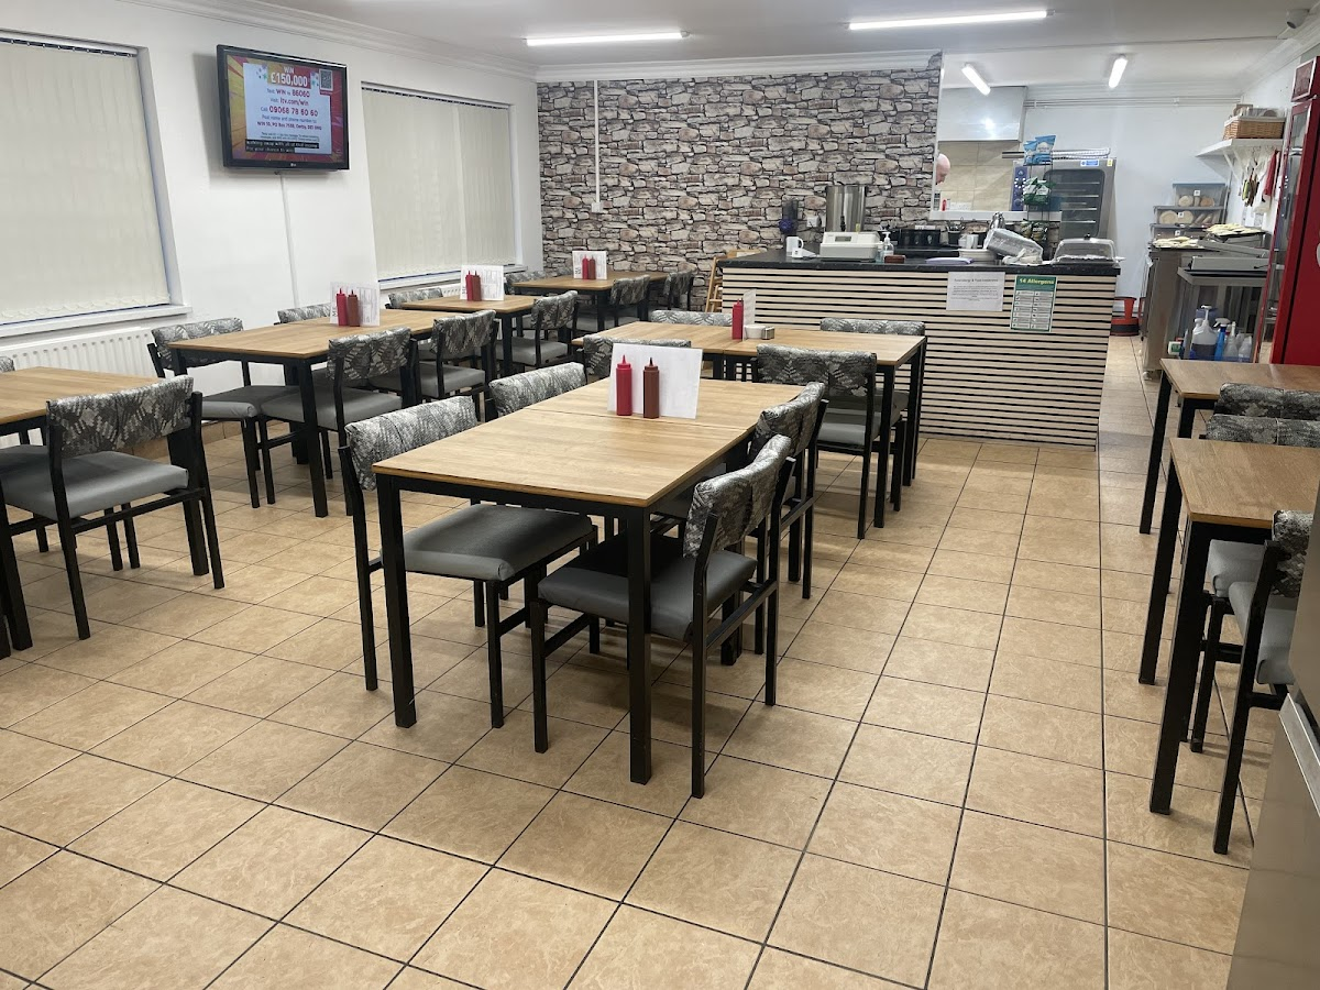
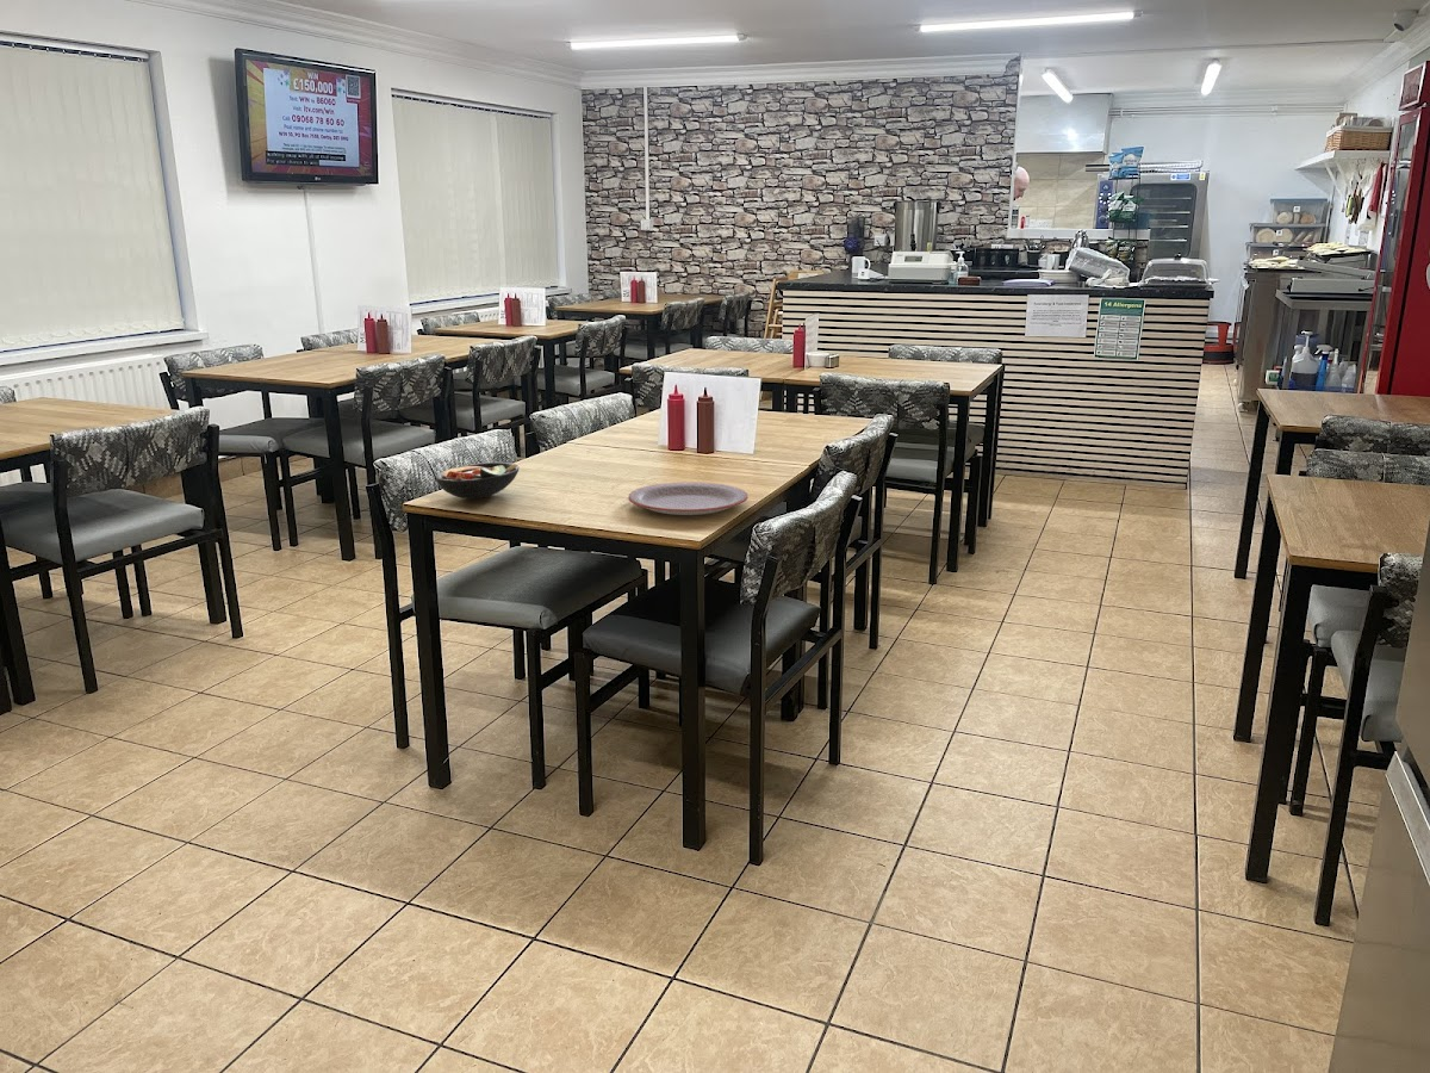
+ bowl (478, 479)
+ plate (688, 500)
